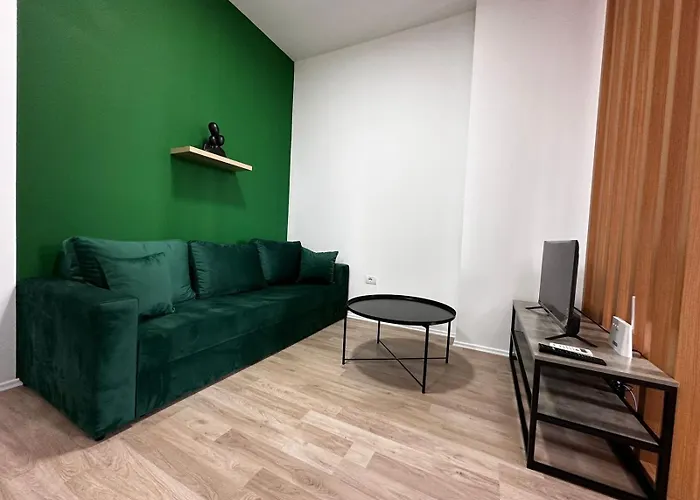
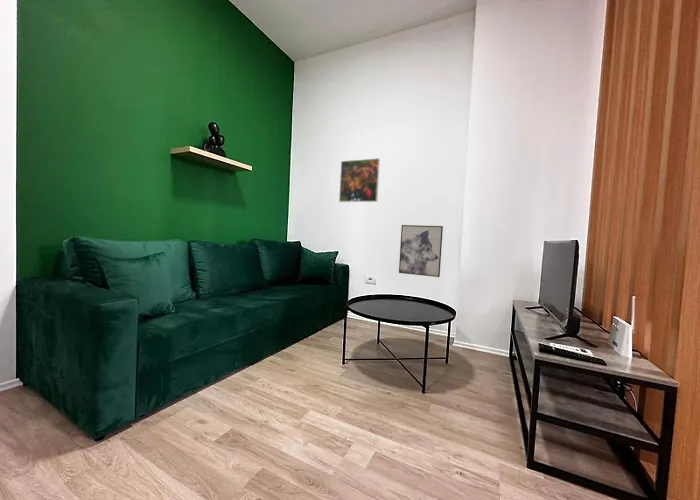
+ wall art (420, 250)
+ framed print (358, 181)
